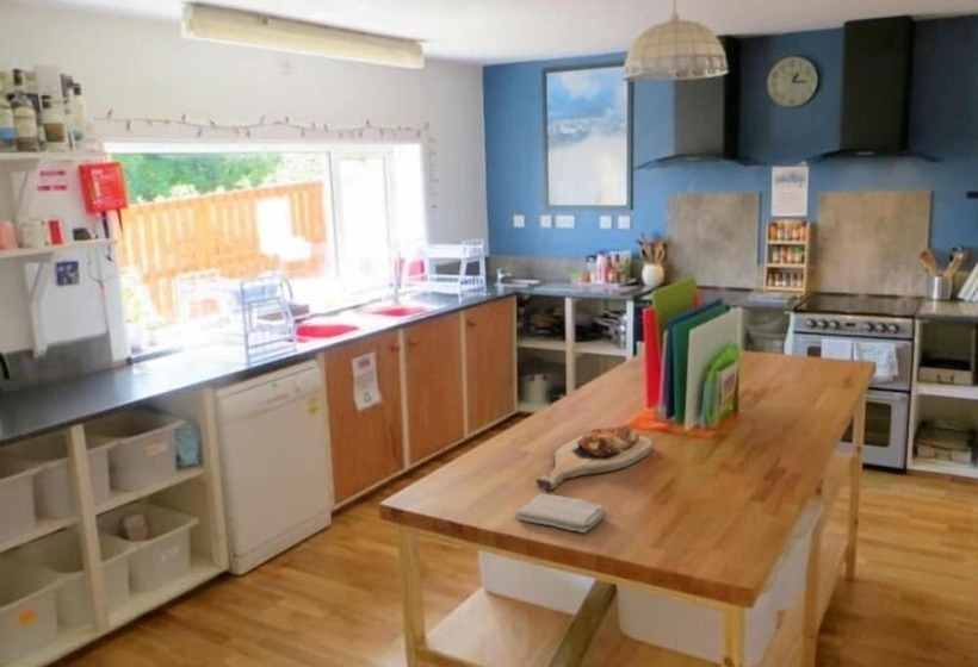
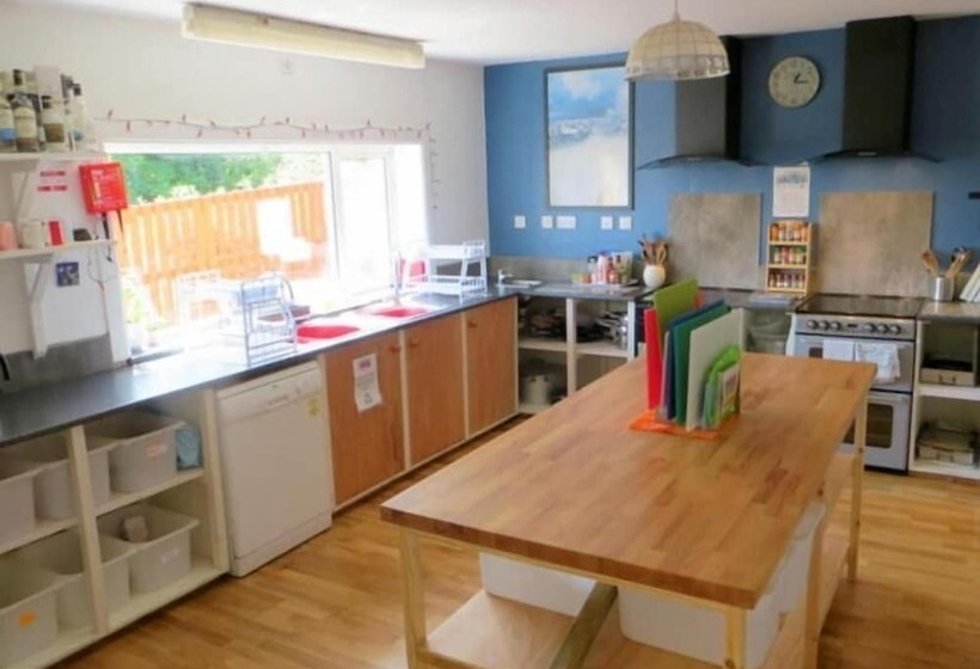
- cutting board (594, 449)
- washcloth (561, 511)
